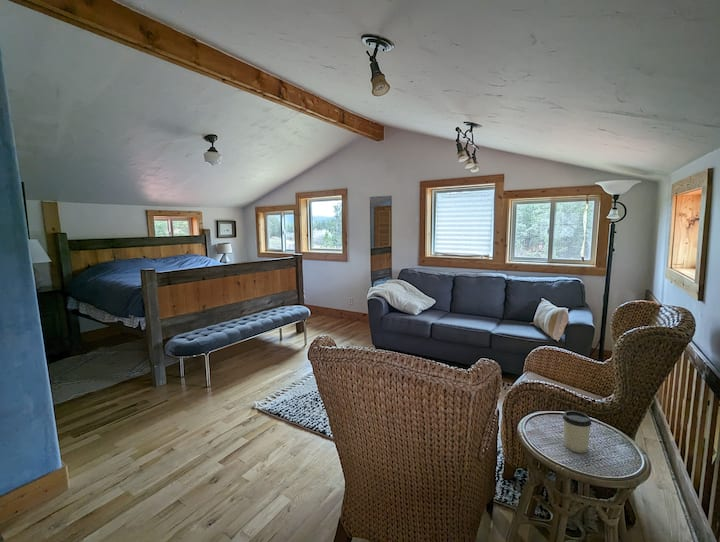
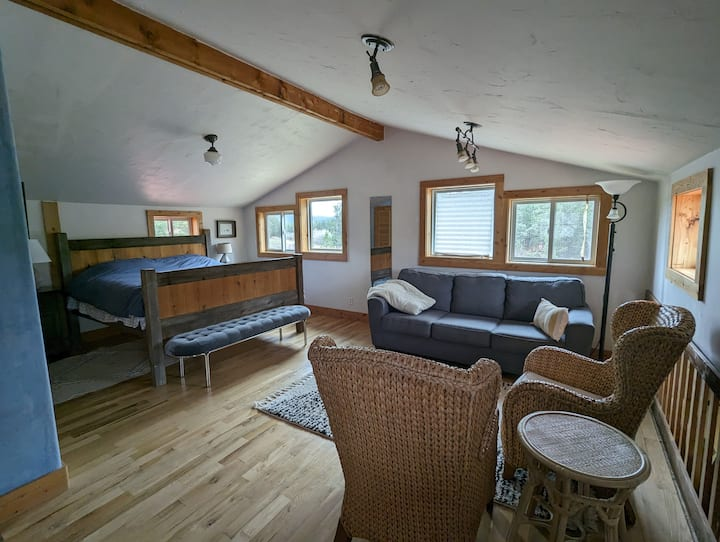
- cup (576, 431)
